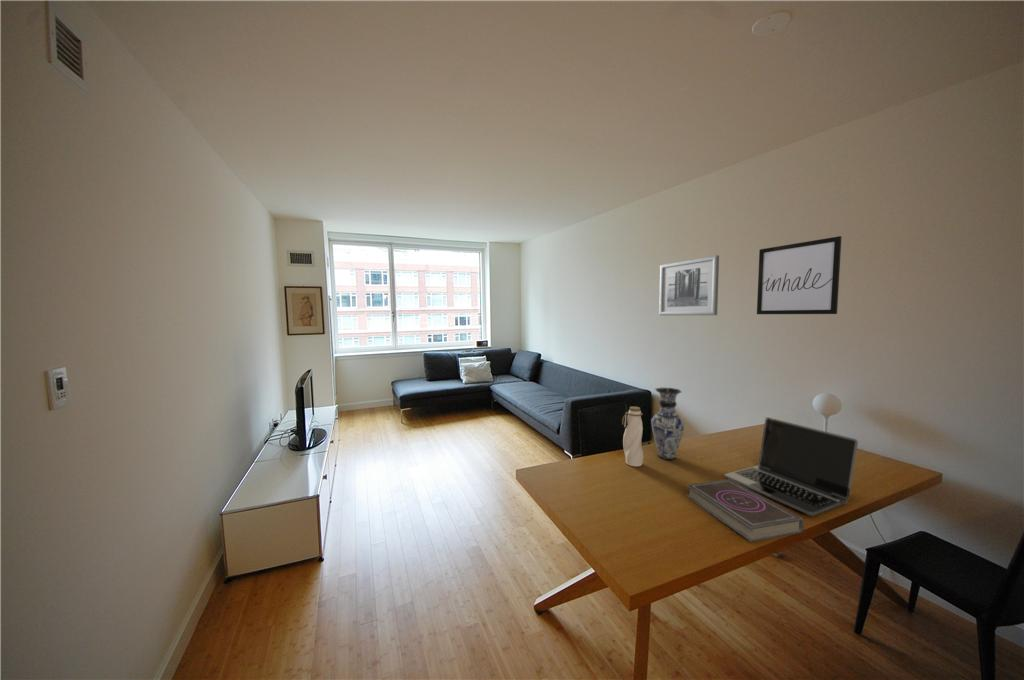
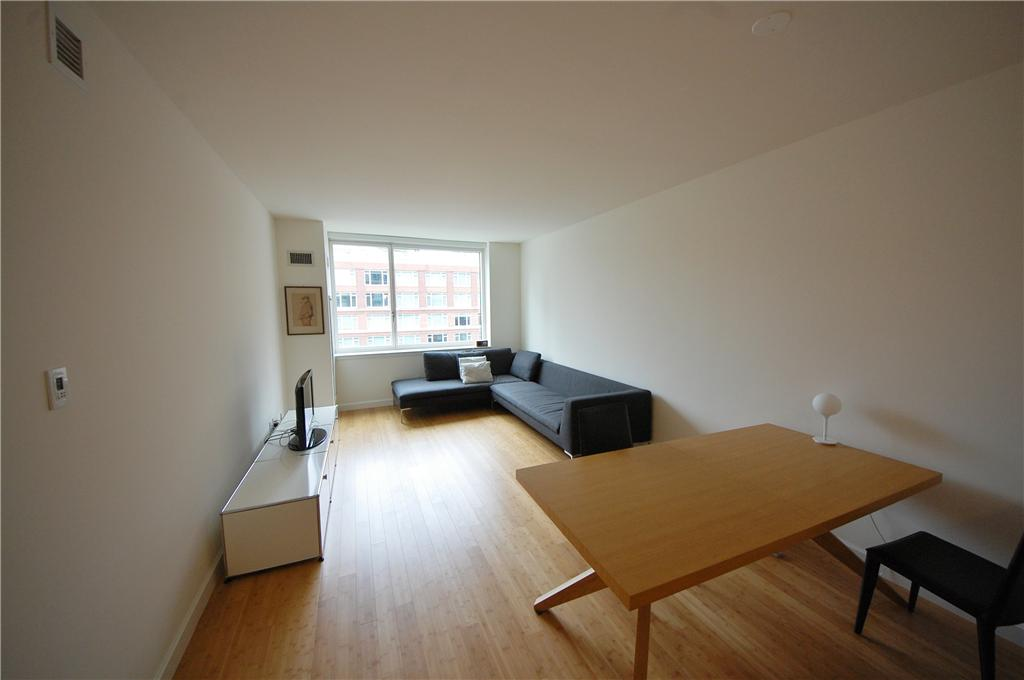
- wall art (686, 288)
- vase (667, 423)
- water bottle (632, 435)
- book (739, 506)
- laptop (785, 460)
- wall art (795, 279)
